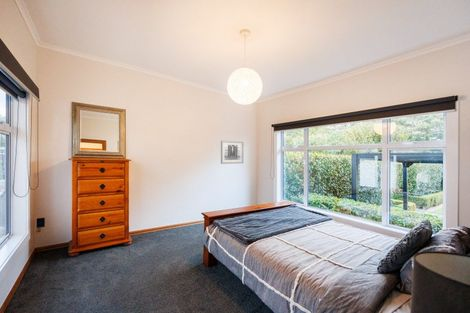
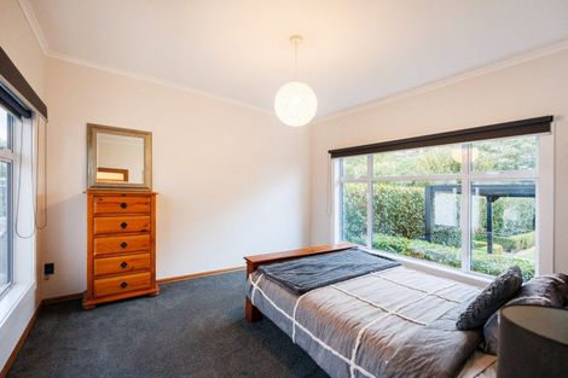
- wall art (232, 152)
